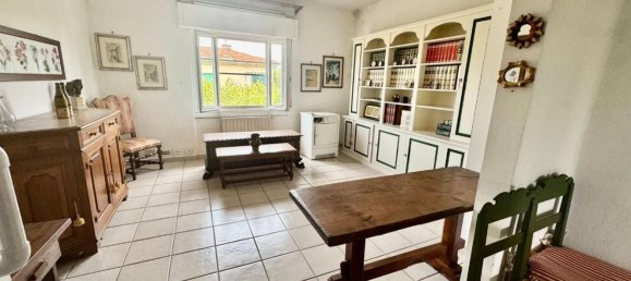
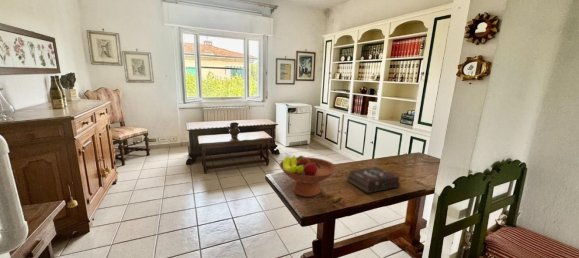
+ hardback book (373, 178)
+ fruit bowl (307, 173)
